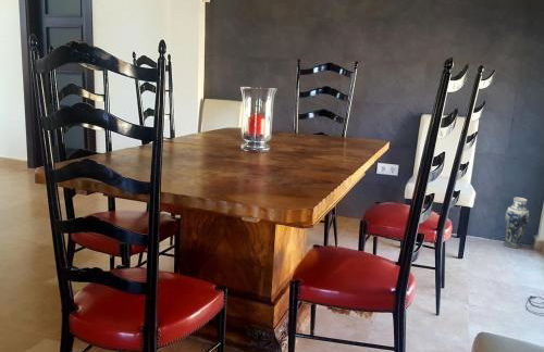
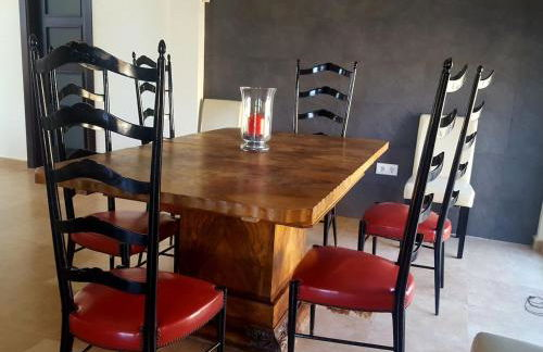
- vase (516, 222)
